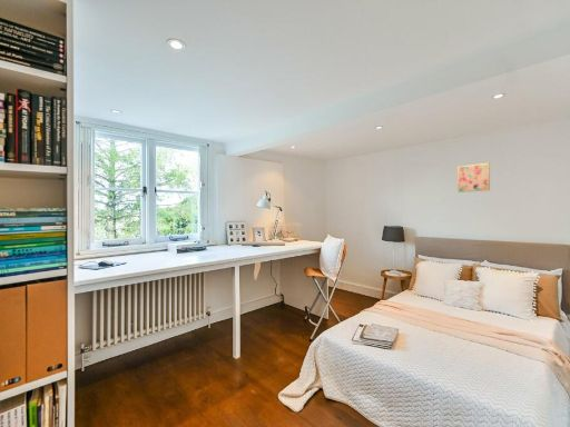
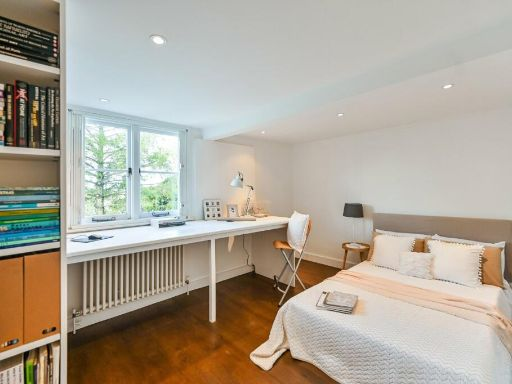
- wall art (473, 178)
